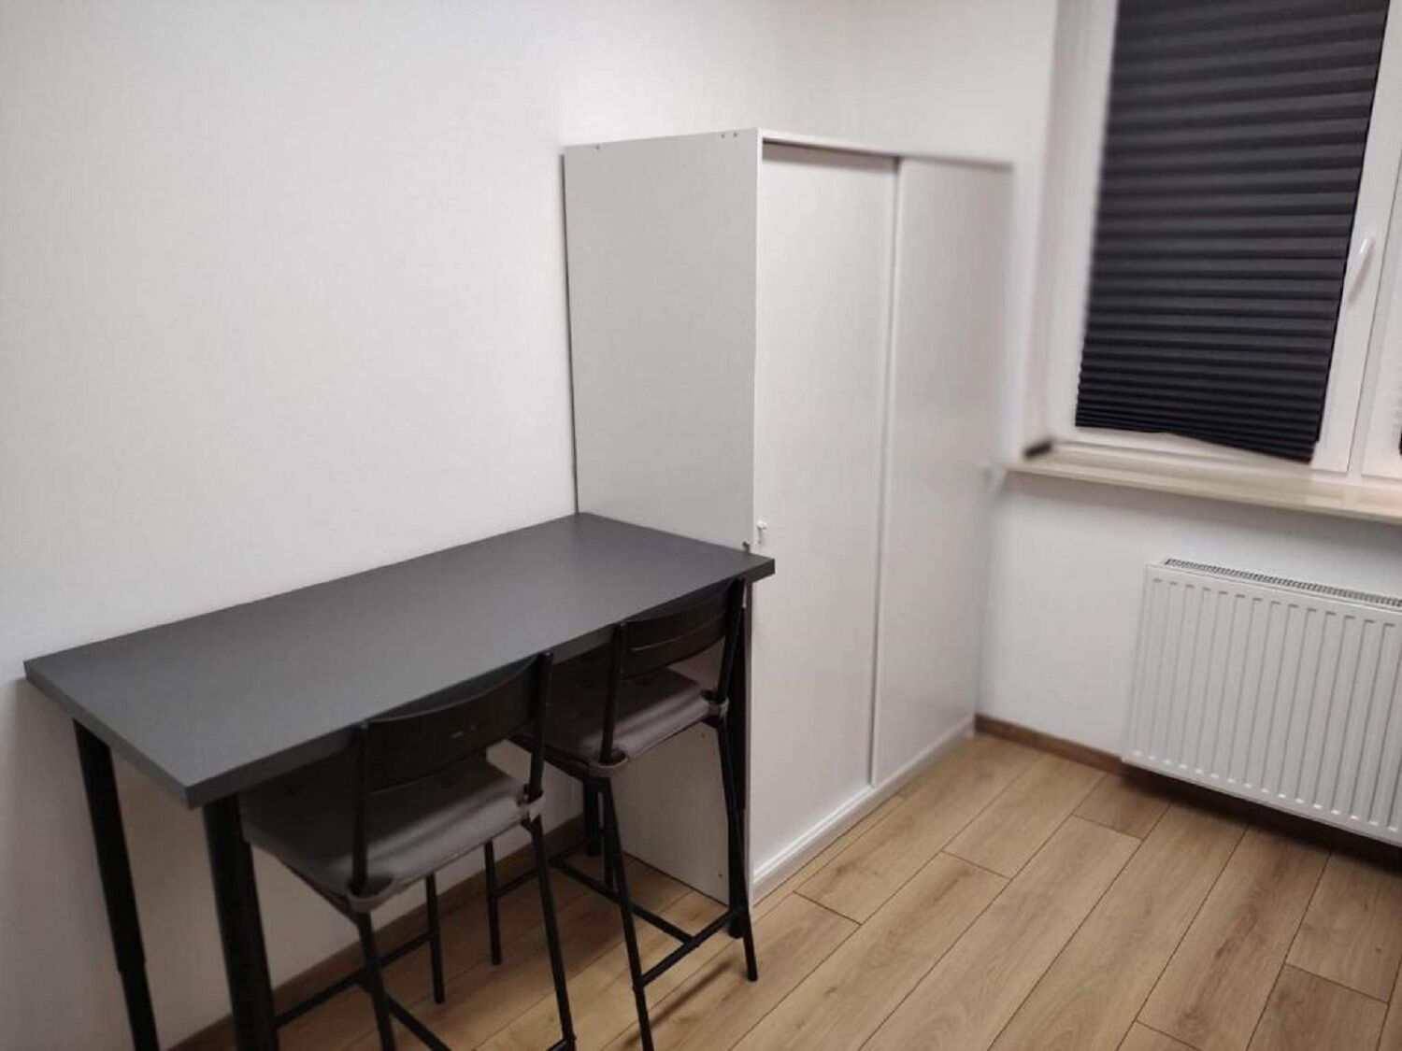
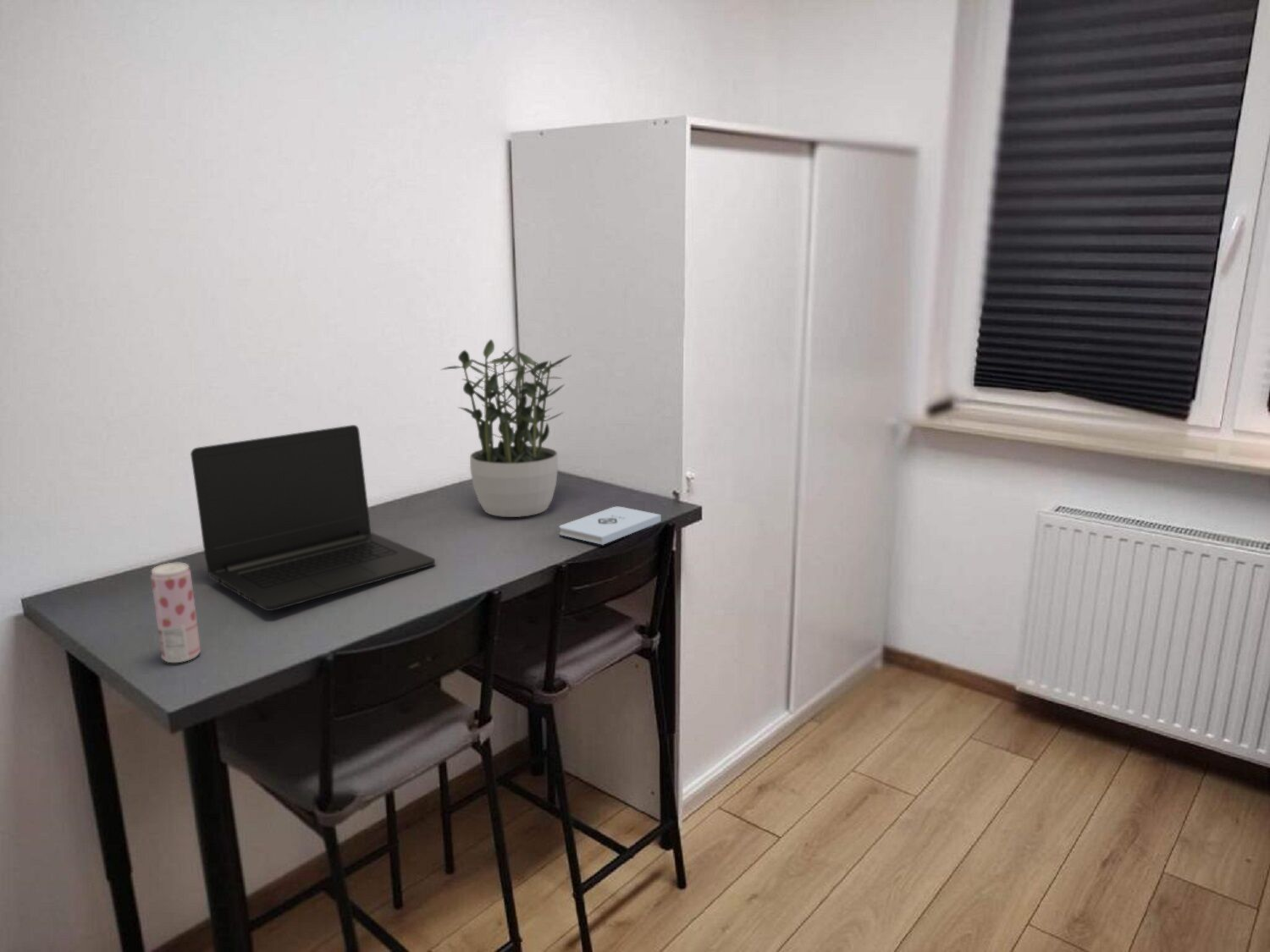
+ potted plant (509, 424)
+ notepad (610, 524)
+ laptop (317, 509)
+ beverage can (175, 612)
